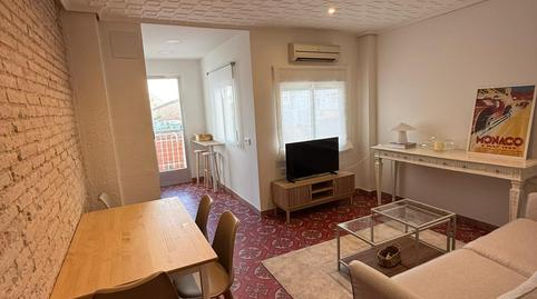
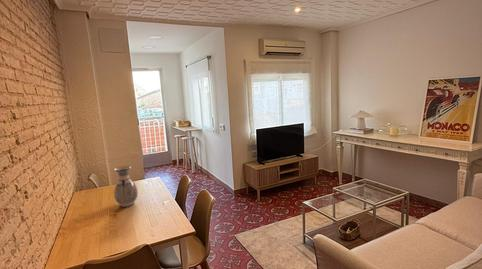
+ vase (125, 186)
